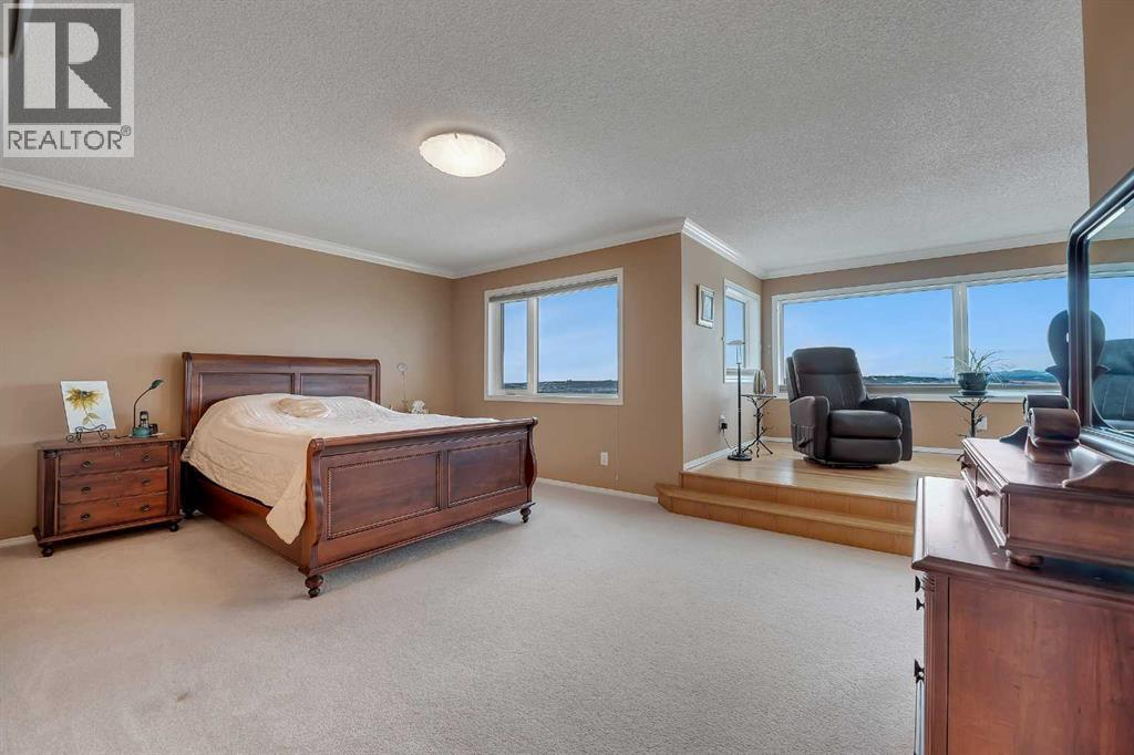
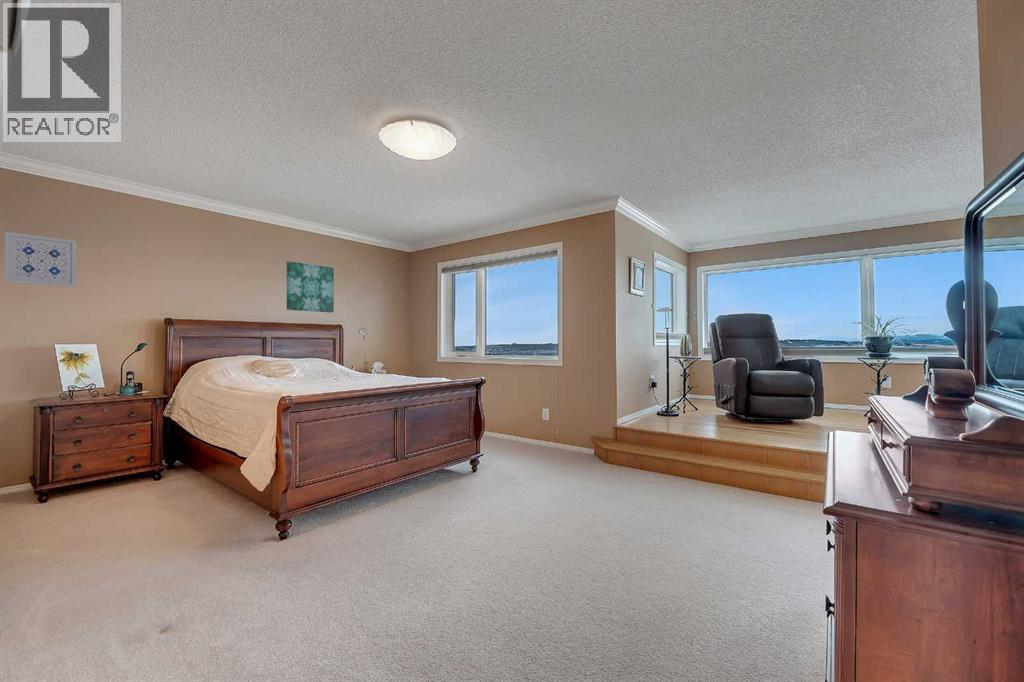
+ wall art (41, 260)
+ wall art (311, 288)
